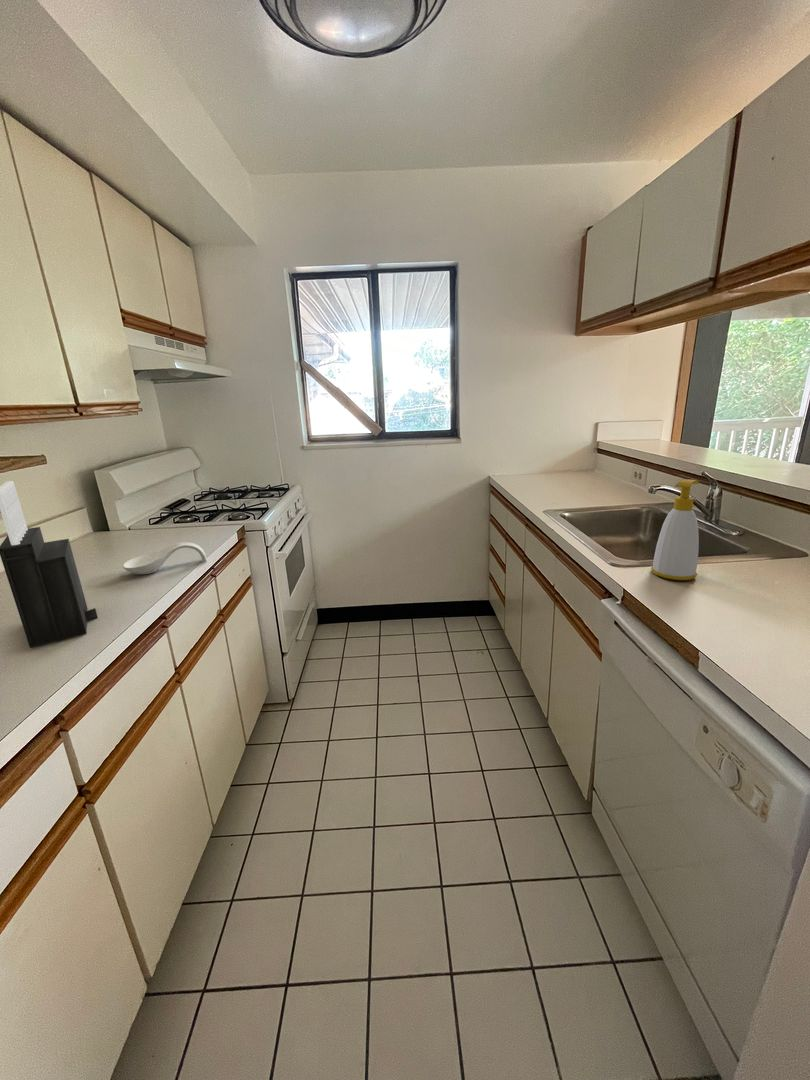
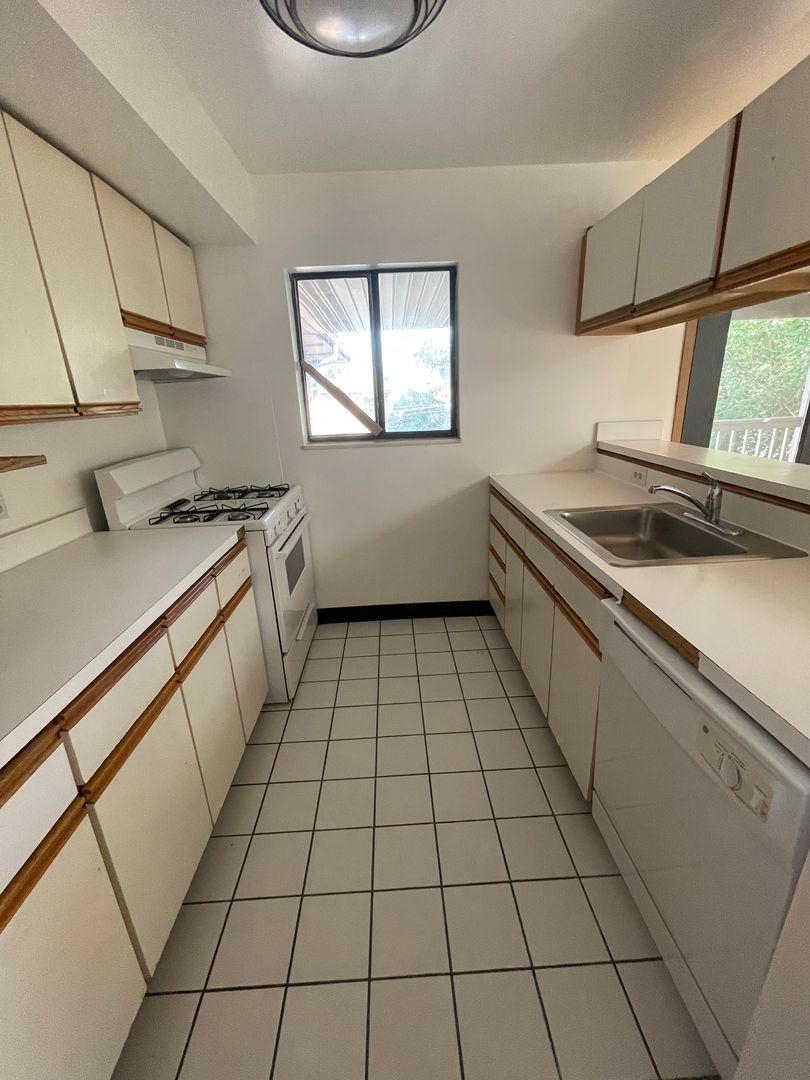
- knife block (47, 557)
- soap bottle (680, 528)
- spoon rest (165, 557)
